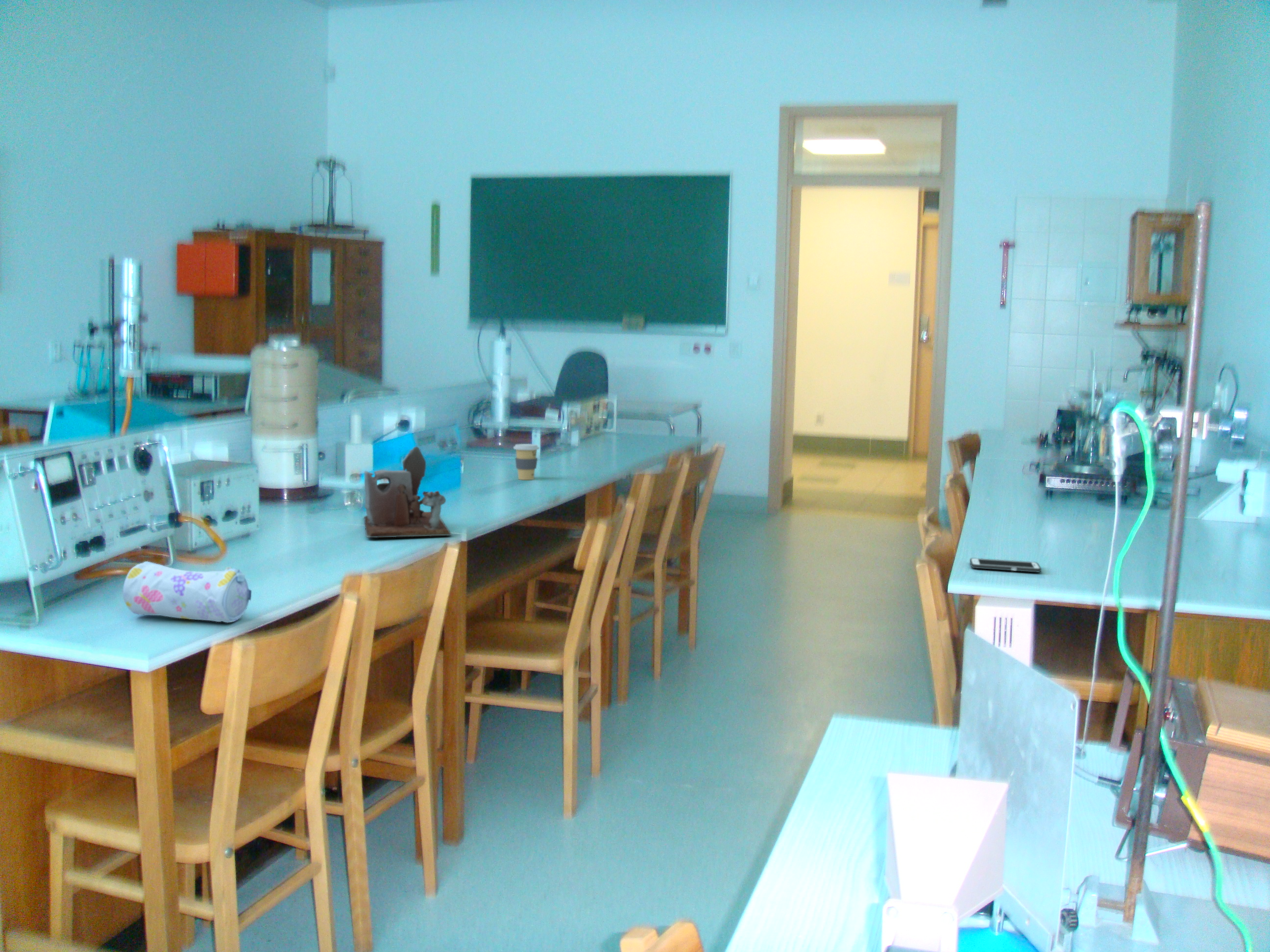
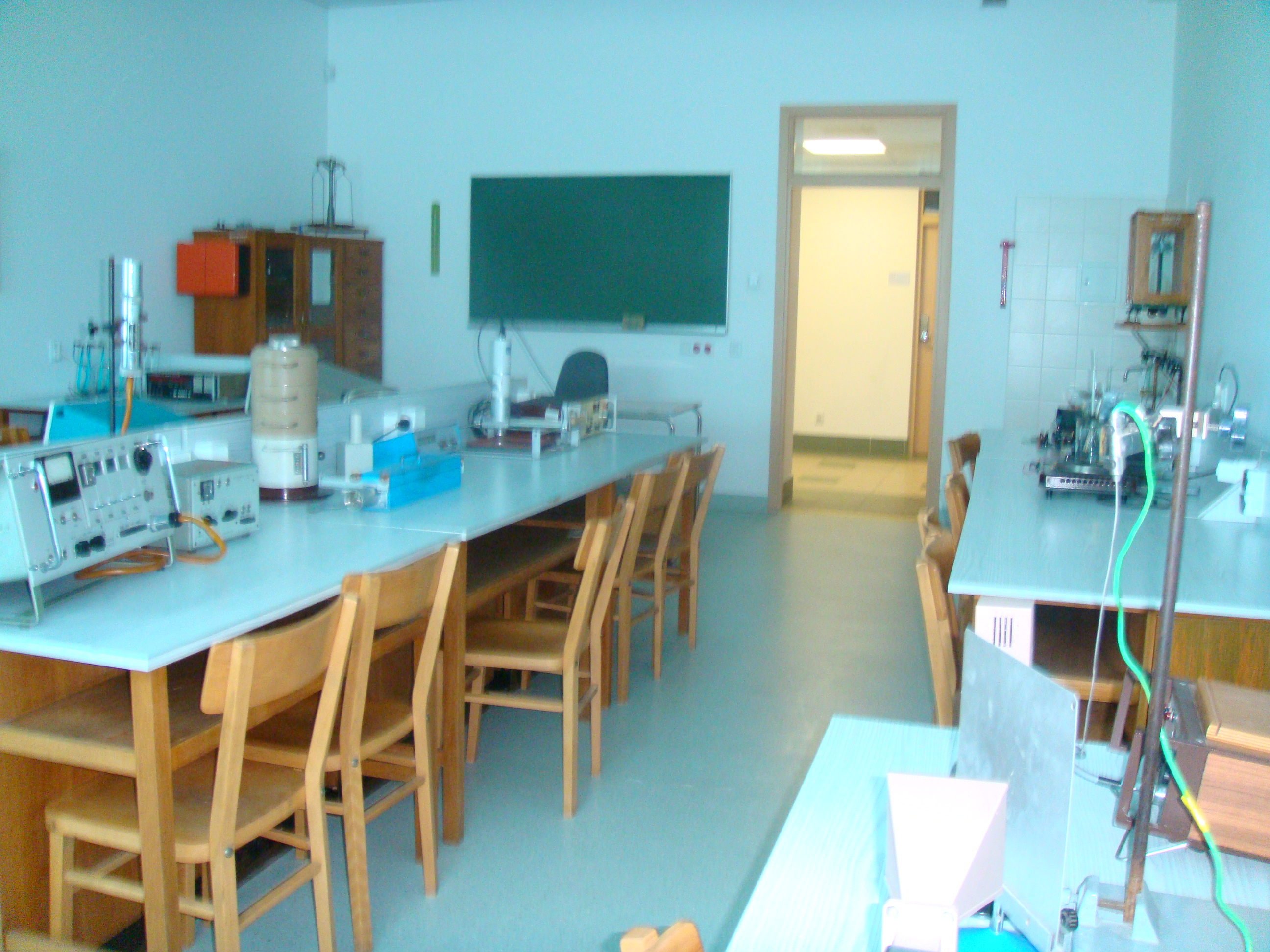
- coffee cup (526, 462)
- cell phone (1004, 565)
- desk organizer (405, 487)
- pencil case (187, 592)
